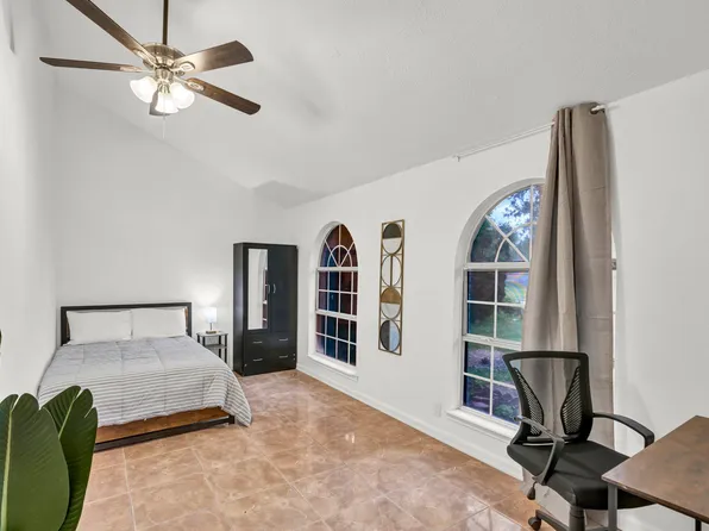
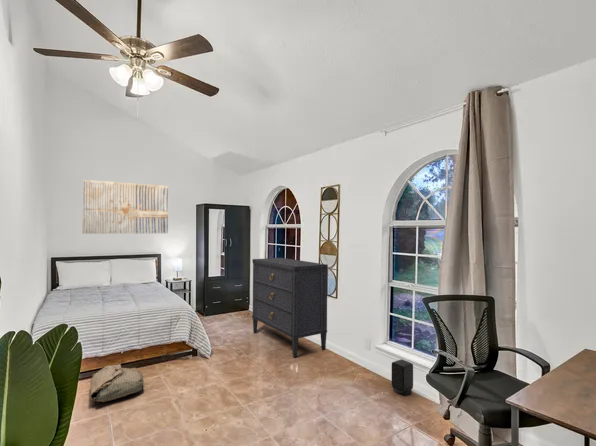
+ dresser (286, 301)
+ speaker (402, 377)
+ wall art (127, 208)
+ bag (117, 379)
